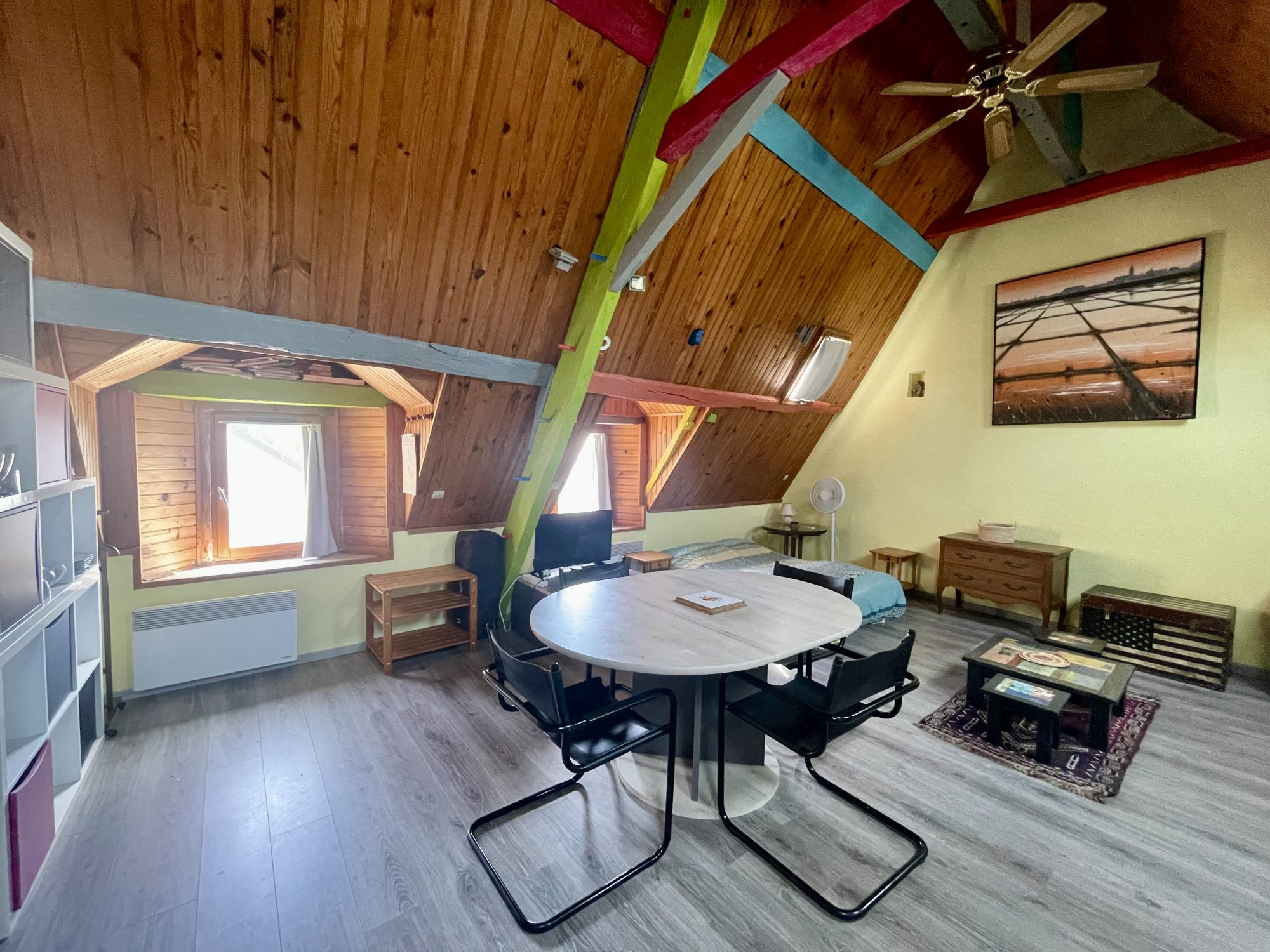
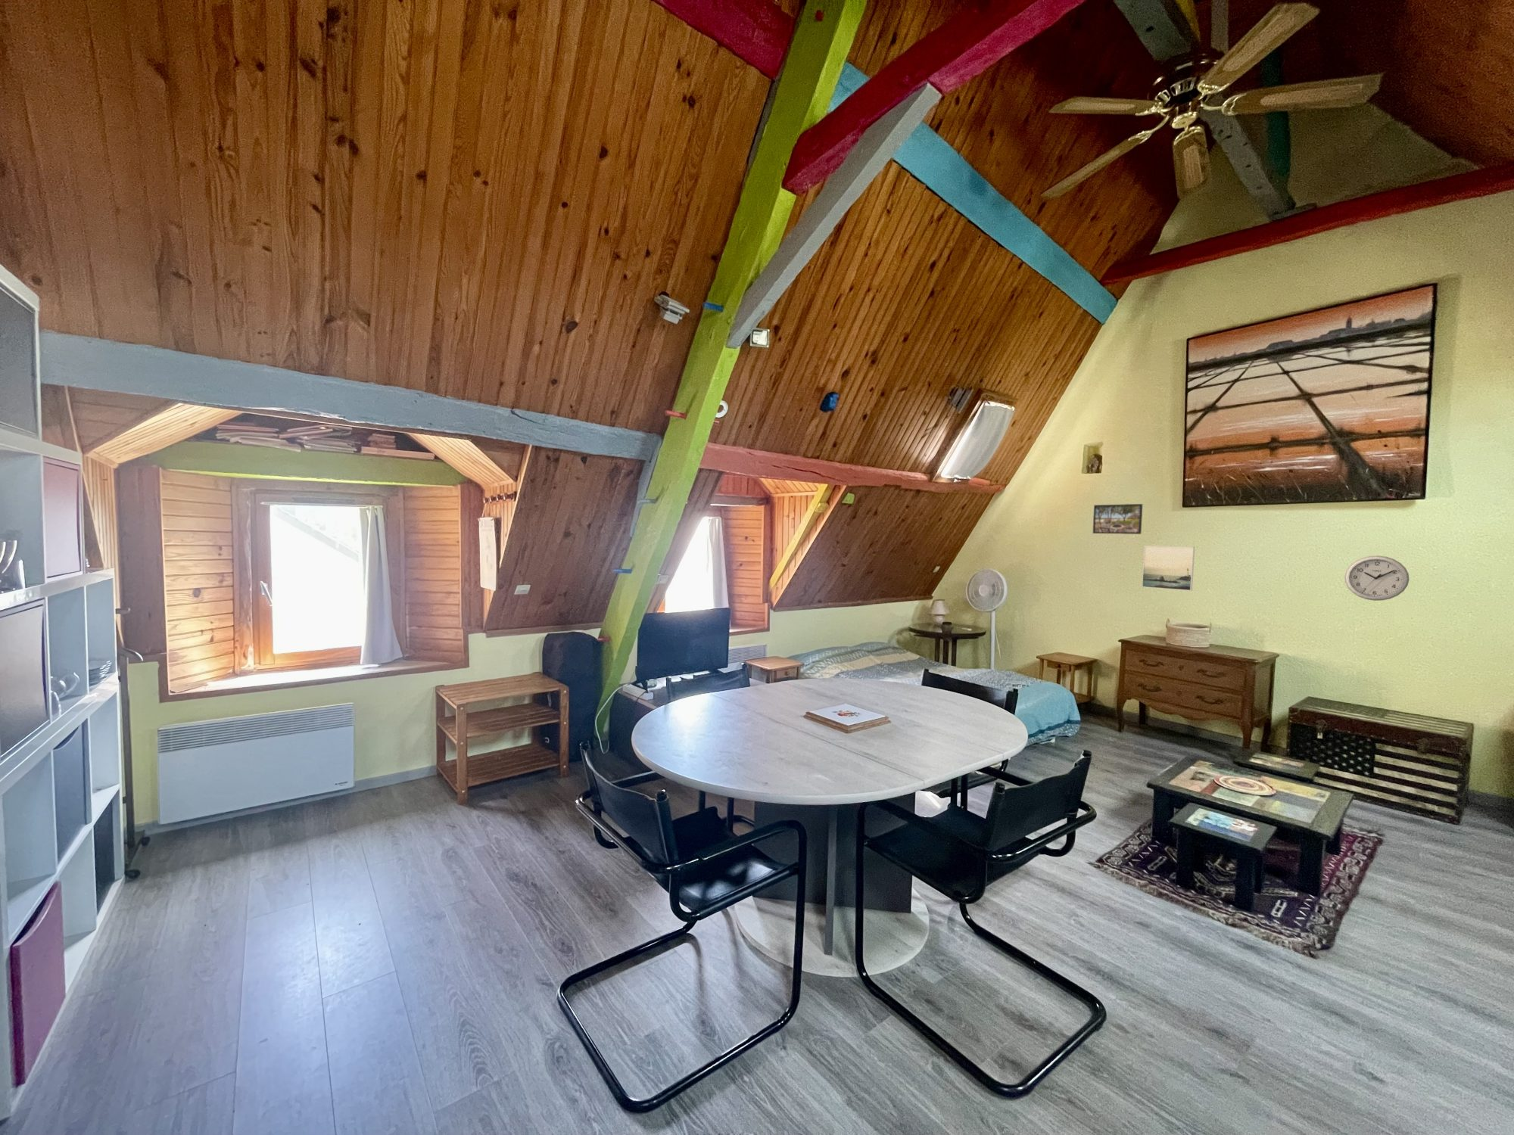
+ wall clock (1376, 578)
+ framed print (1117, 519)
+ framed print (1167, 568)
